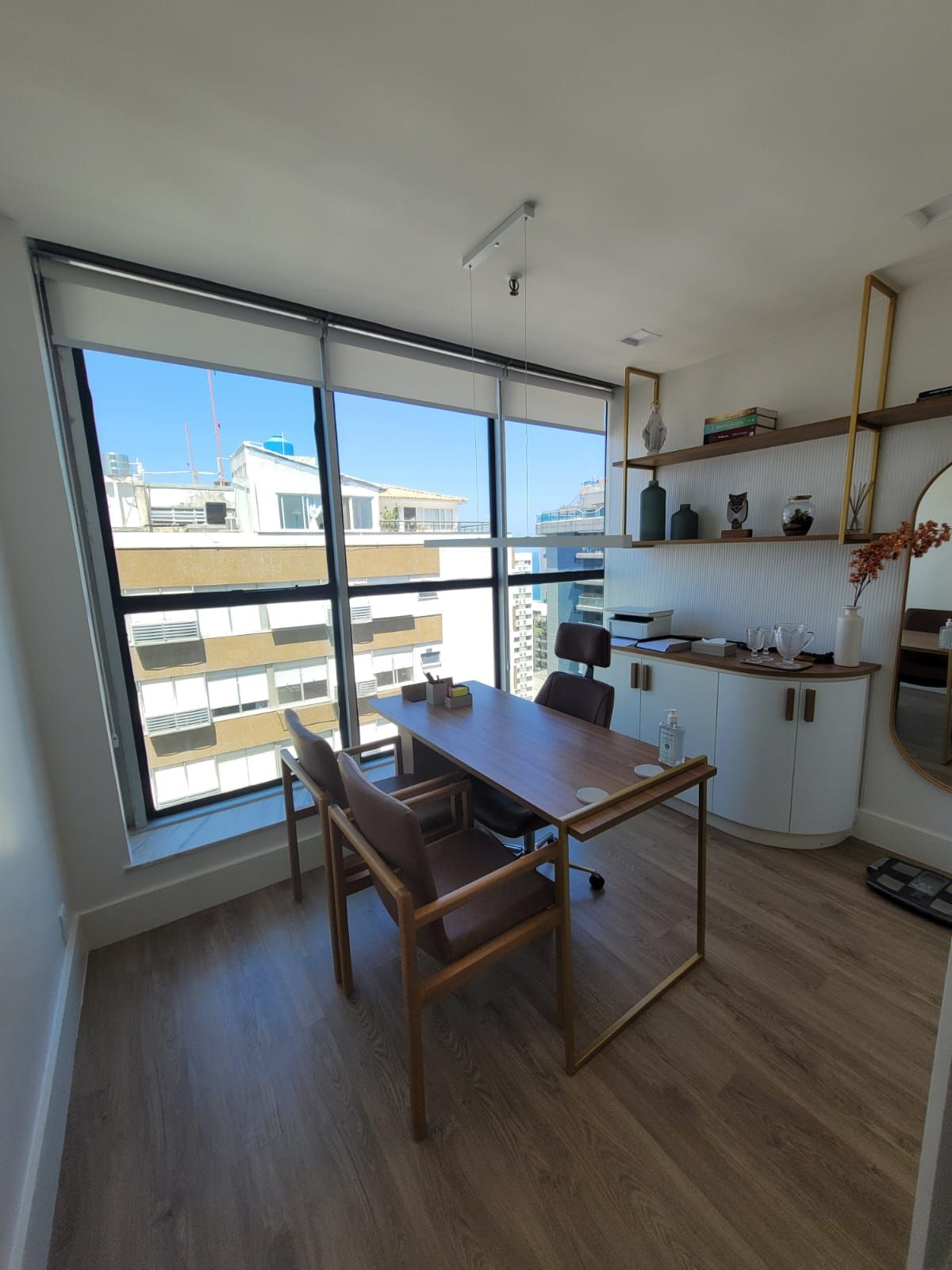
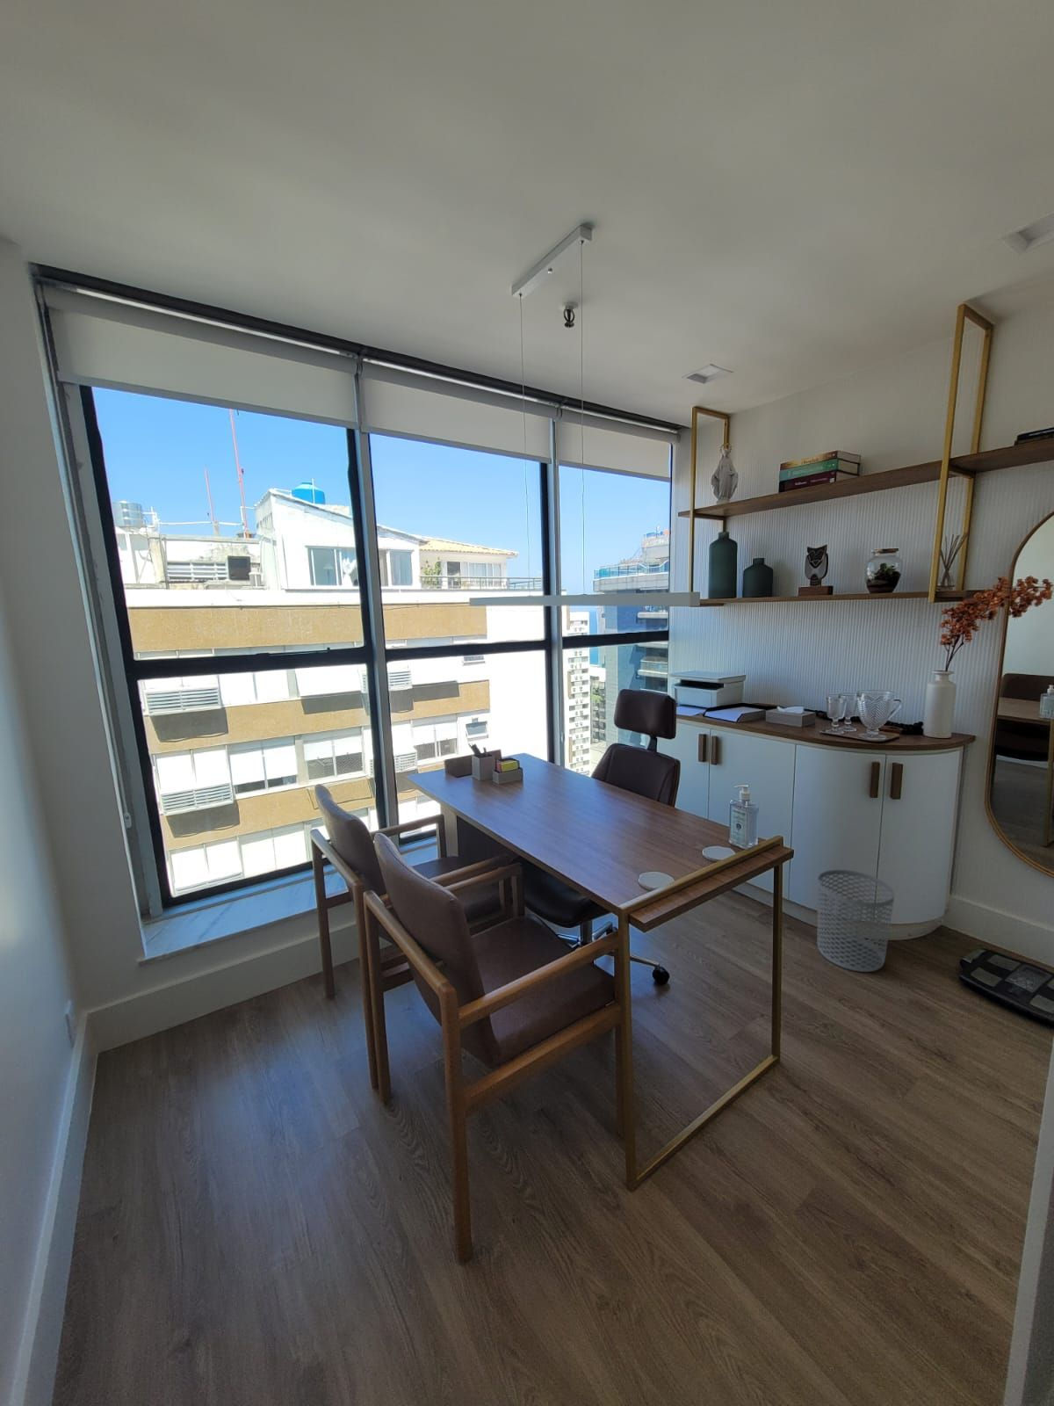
+ waste bin (852, 920)
